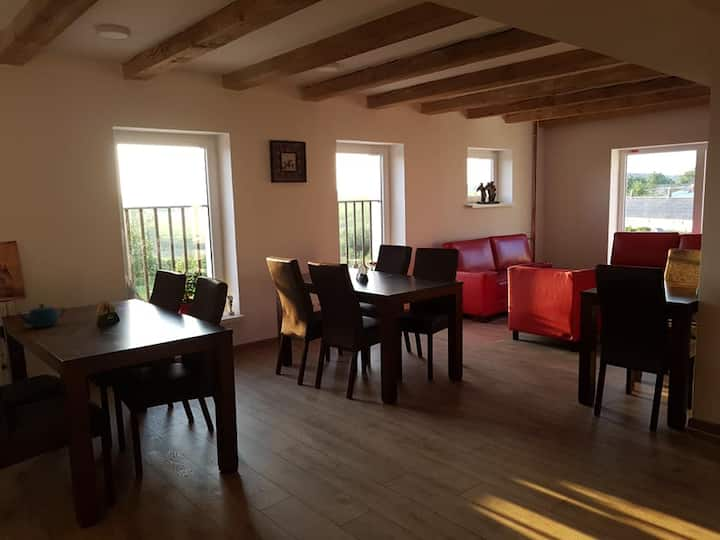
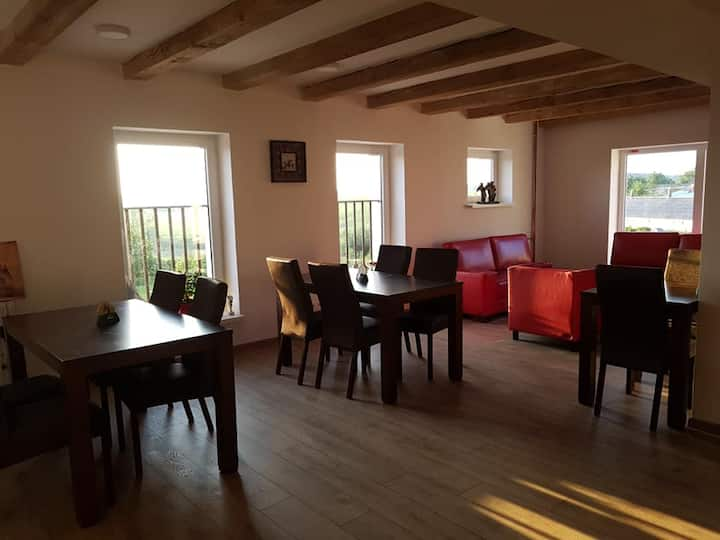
- teapot (41, 315)
